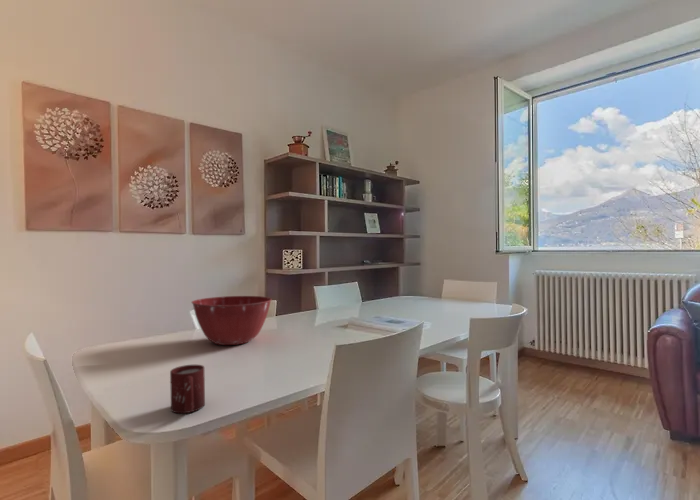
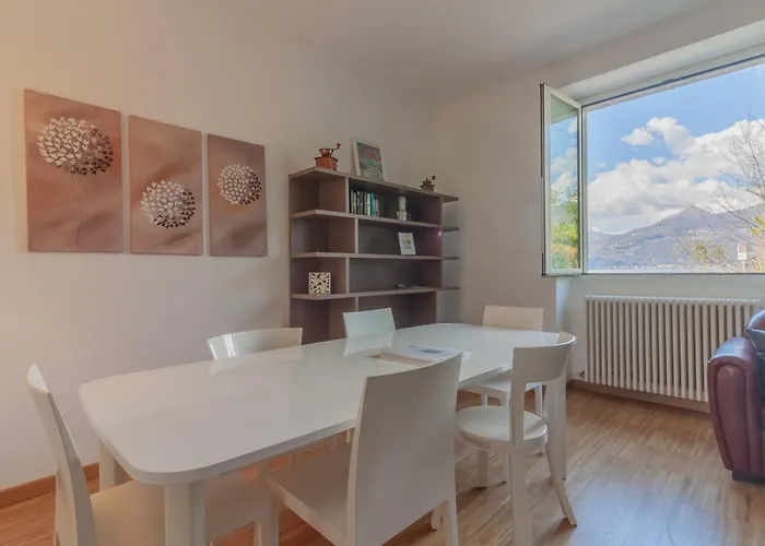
- cup (188, 390)
- mixing bowl (233, 320)
